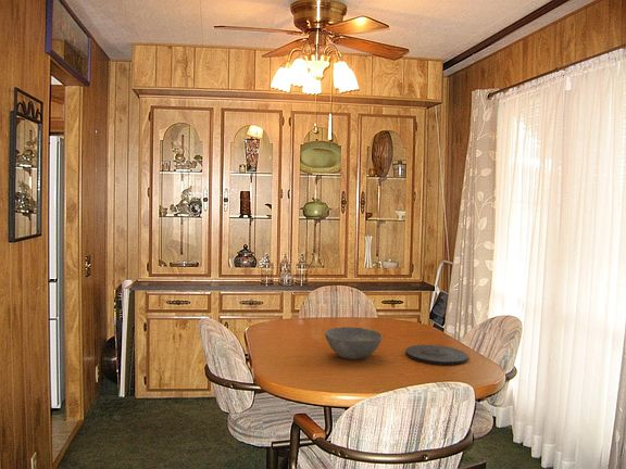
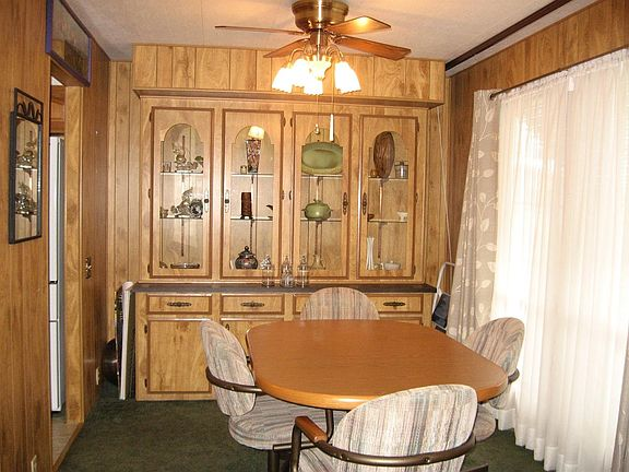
- plate (436, 352)
- bowl (352, 344)
